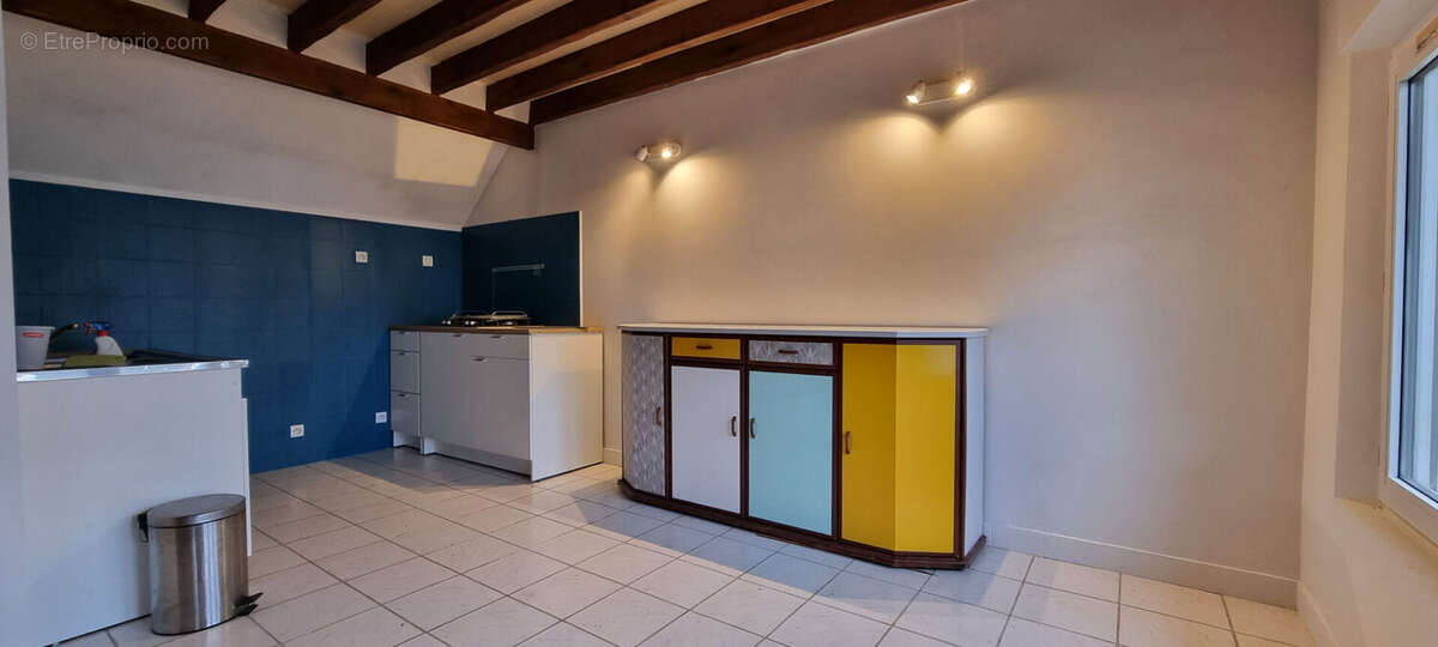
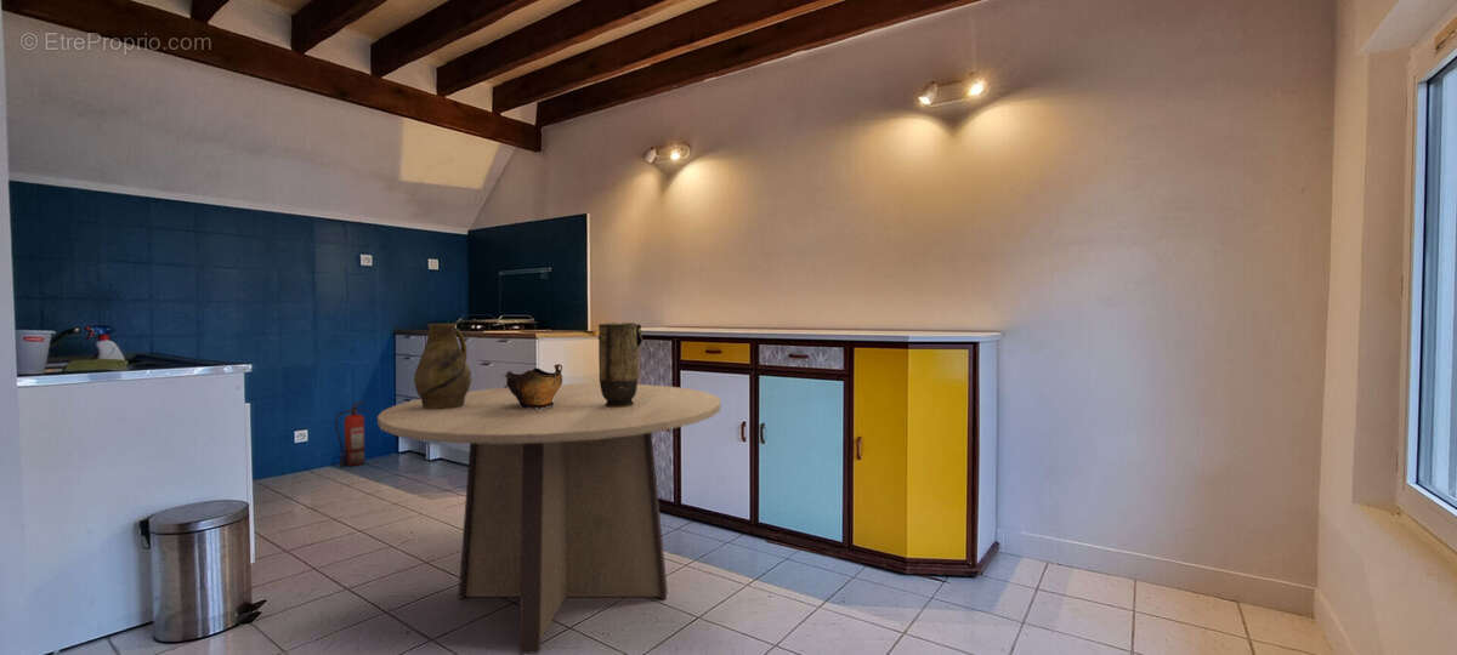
+ vase (618, 364)
+ decorative bowl (532, 385)
+ dining table (562, 499)
+ pitcher (444, 364)
+ fire extinguisher (352, 433)
